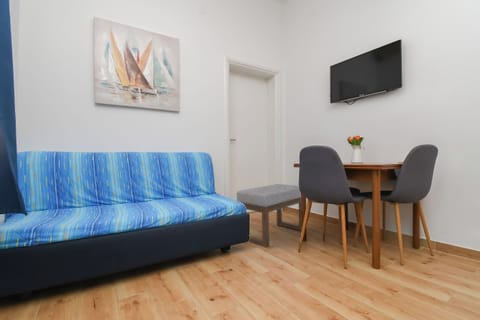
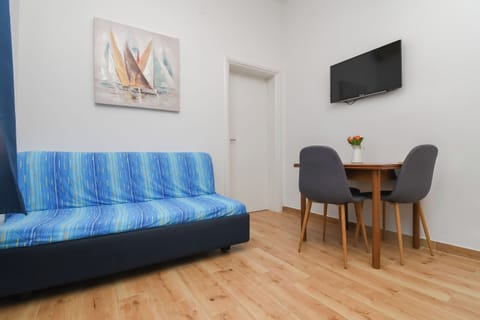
- ottoman (273, 210)
